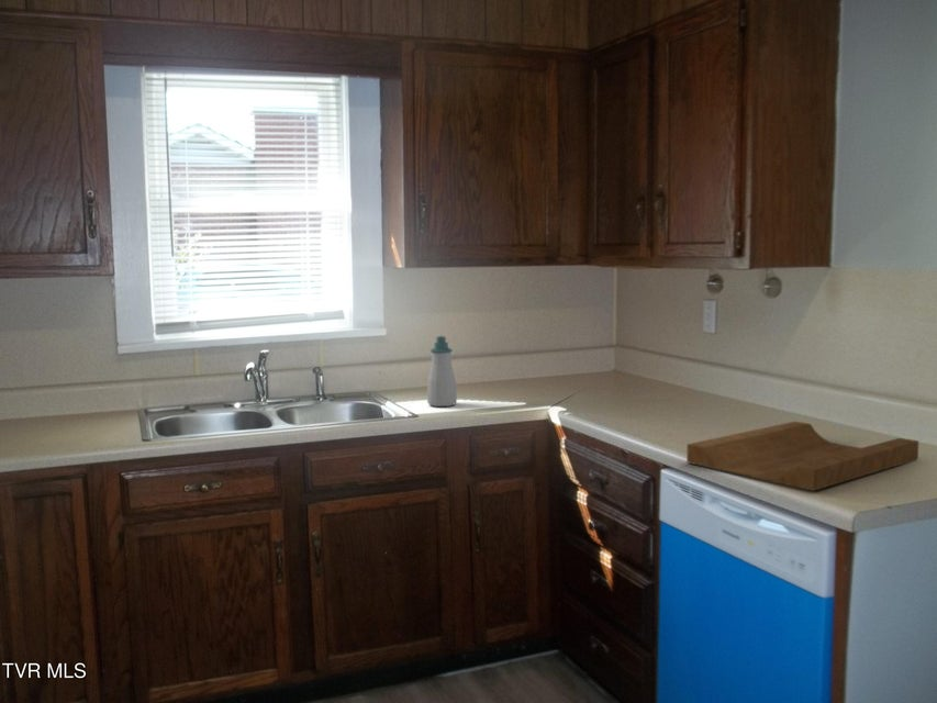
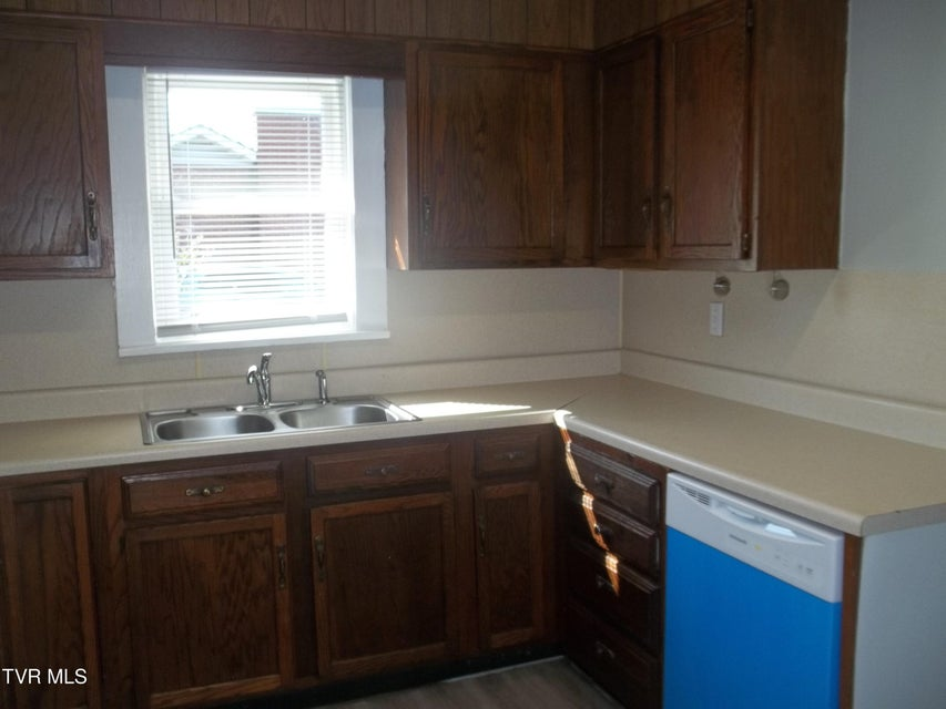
- soap bottle (440, 370)
- cutting board (802, 451)
